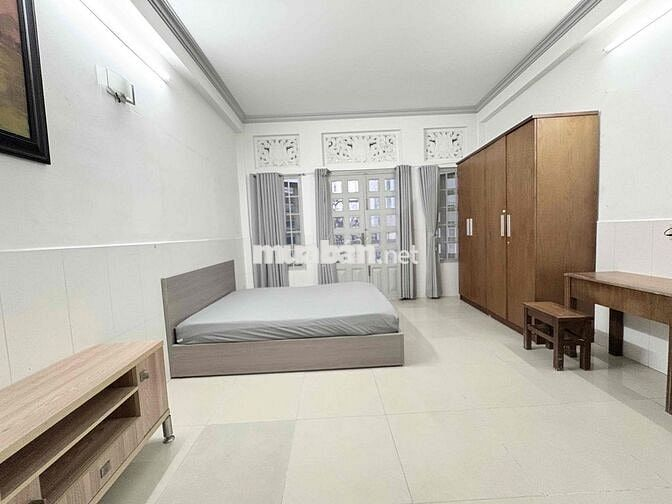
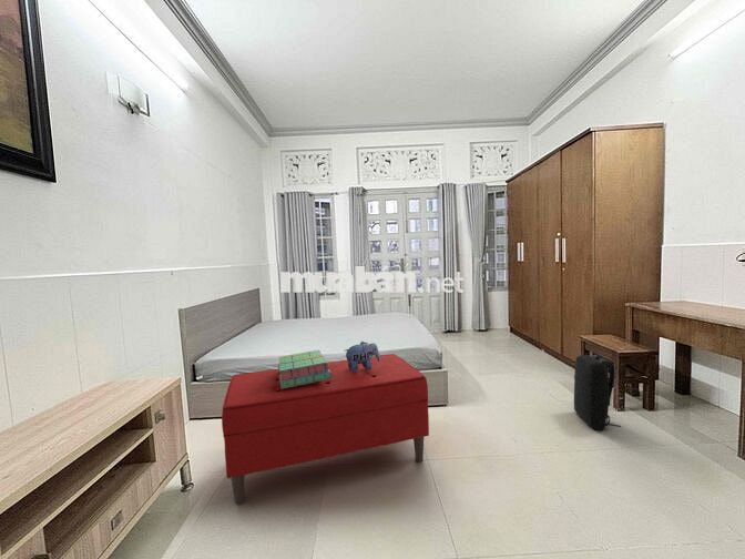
+ backpack (596, 386)
+ bench (327, 417)
+ stack of books (303, 368)
+ plush toy (361, 355)
